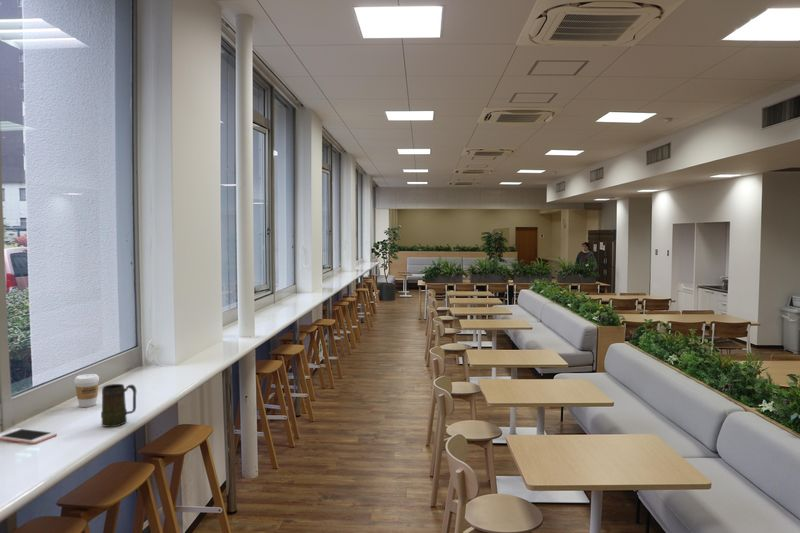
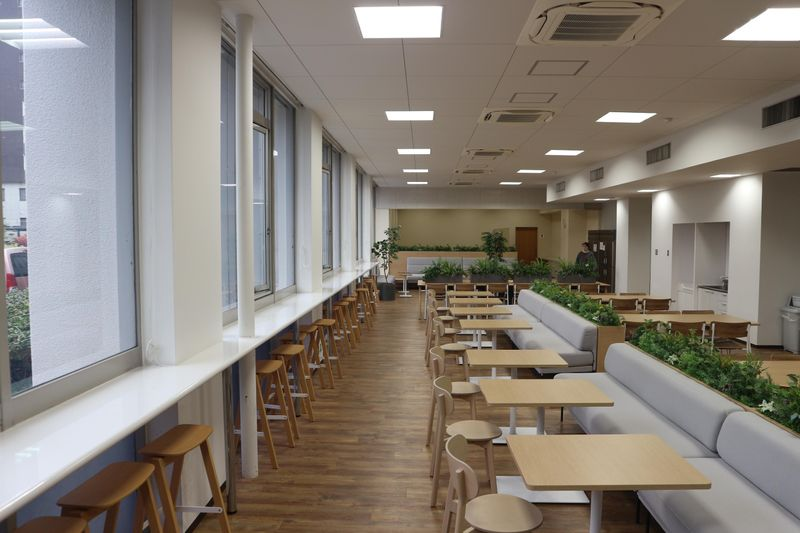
- mug (119, 404)
- cell phone (25, 435)
- coffee cup (87, 390)
